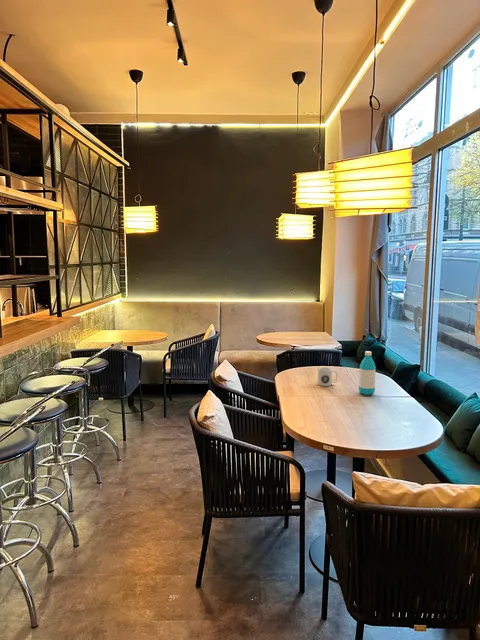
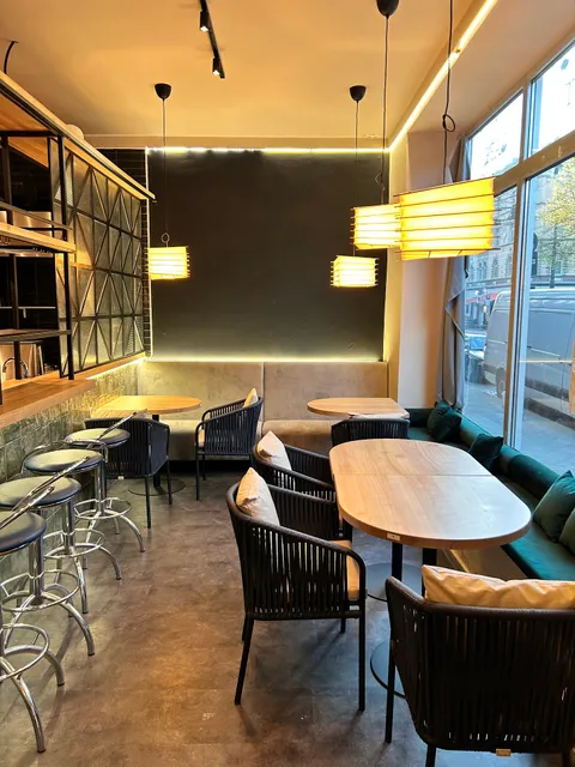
- water bottle (367, 372)
- mug (327, 376)
